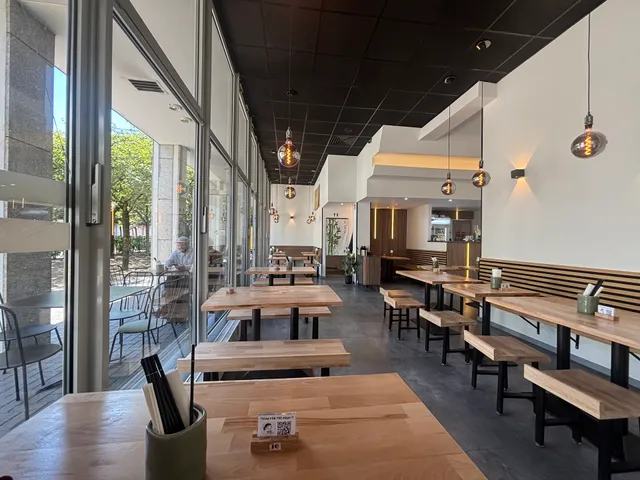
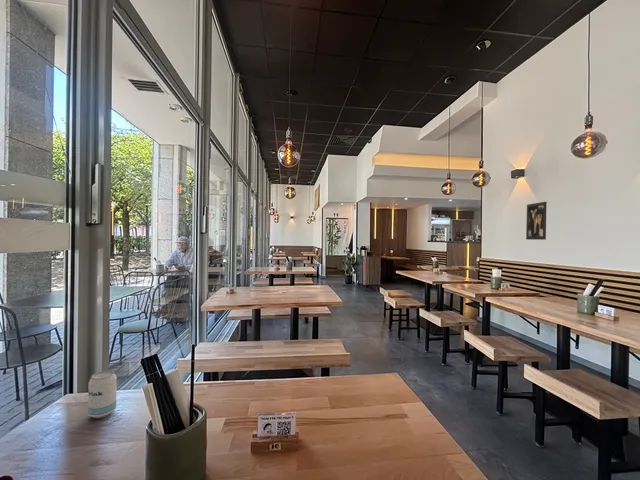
+ wall art (535, 221)
+ beverage can (102, 394)
